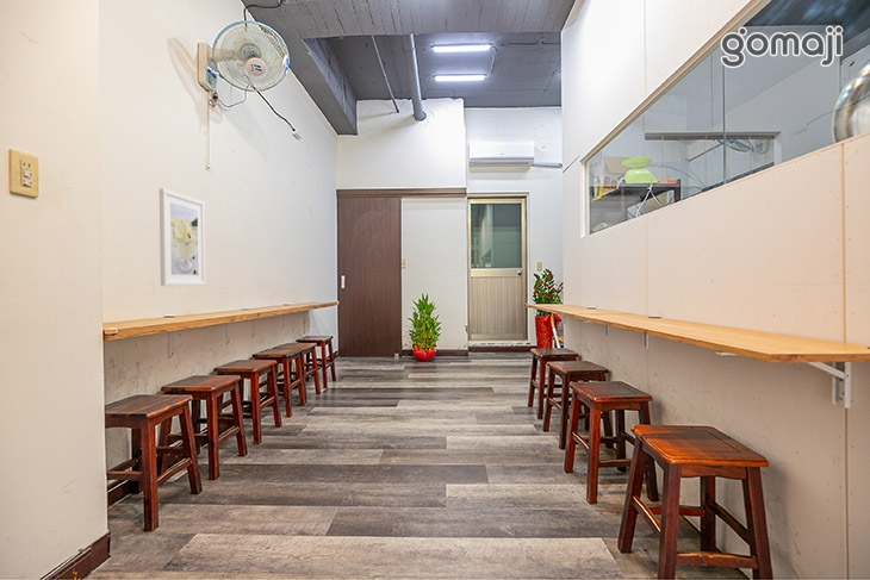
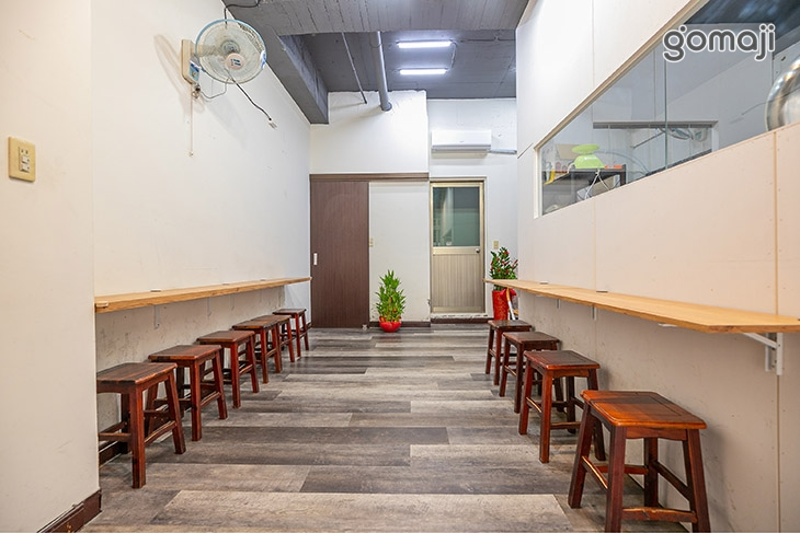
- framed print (184, 241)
